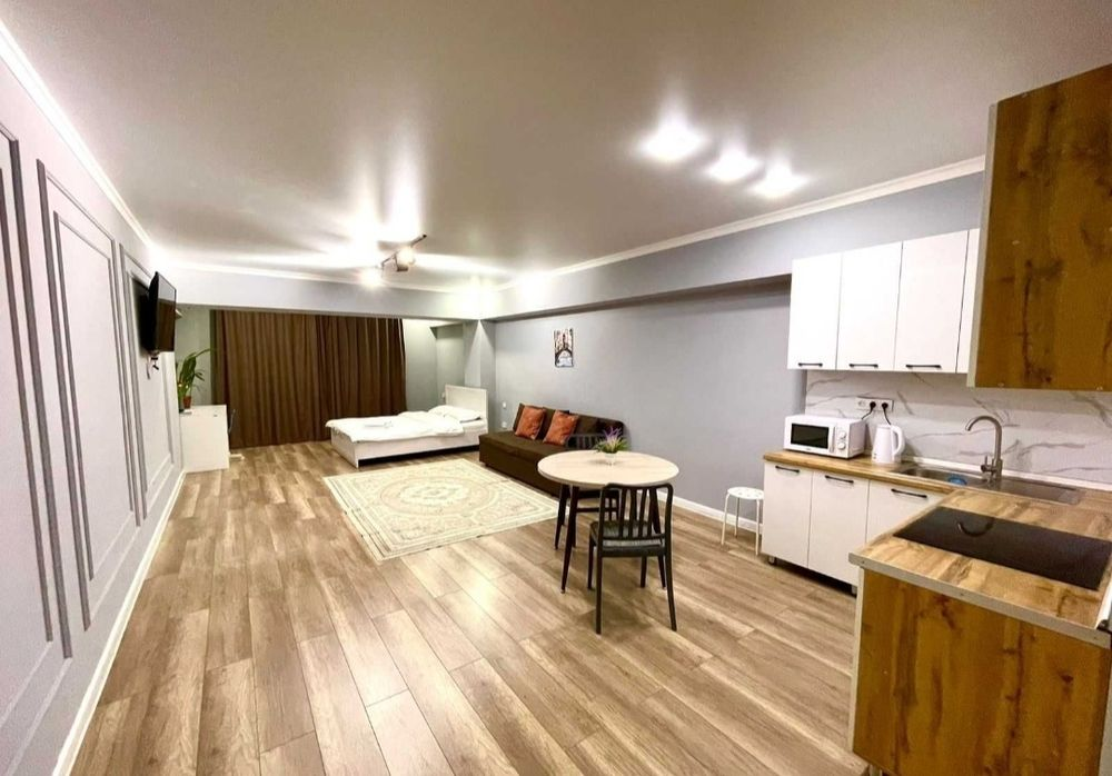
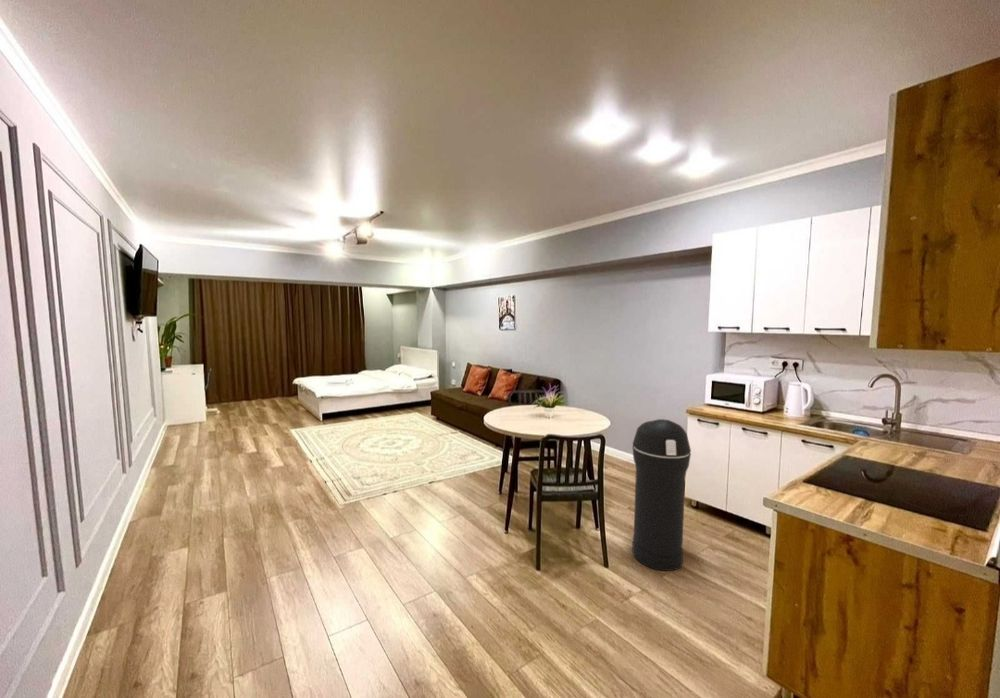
+ trash can (660, 488)
